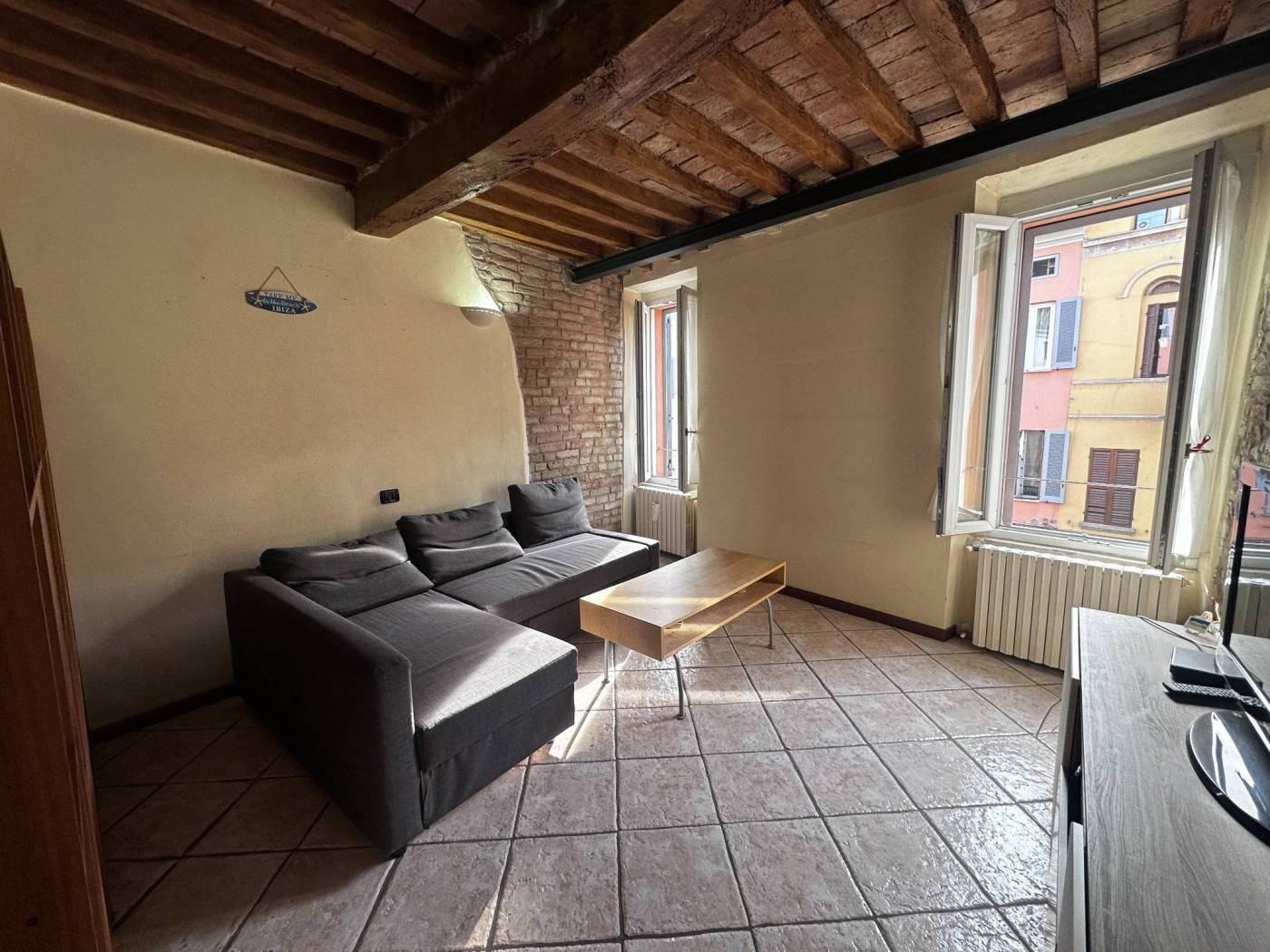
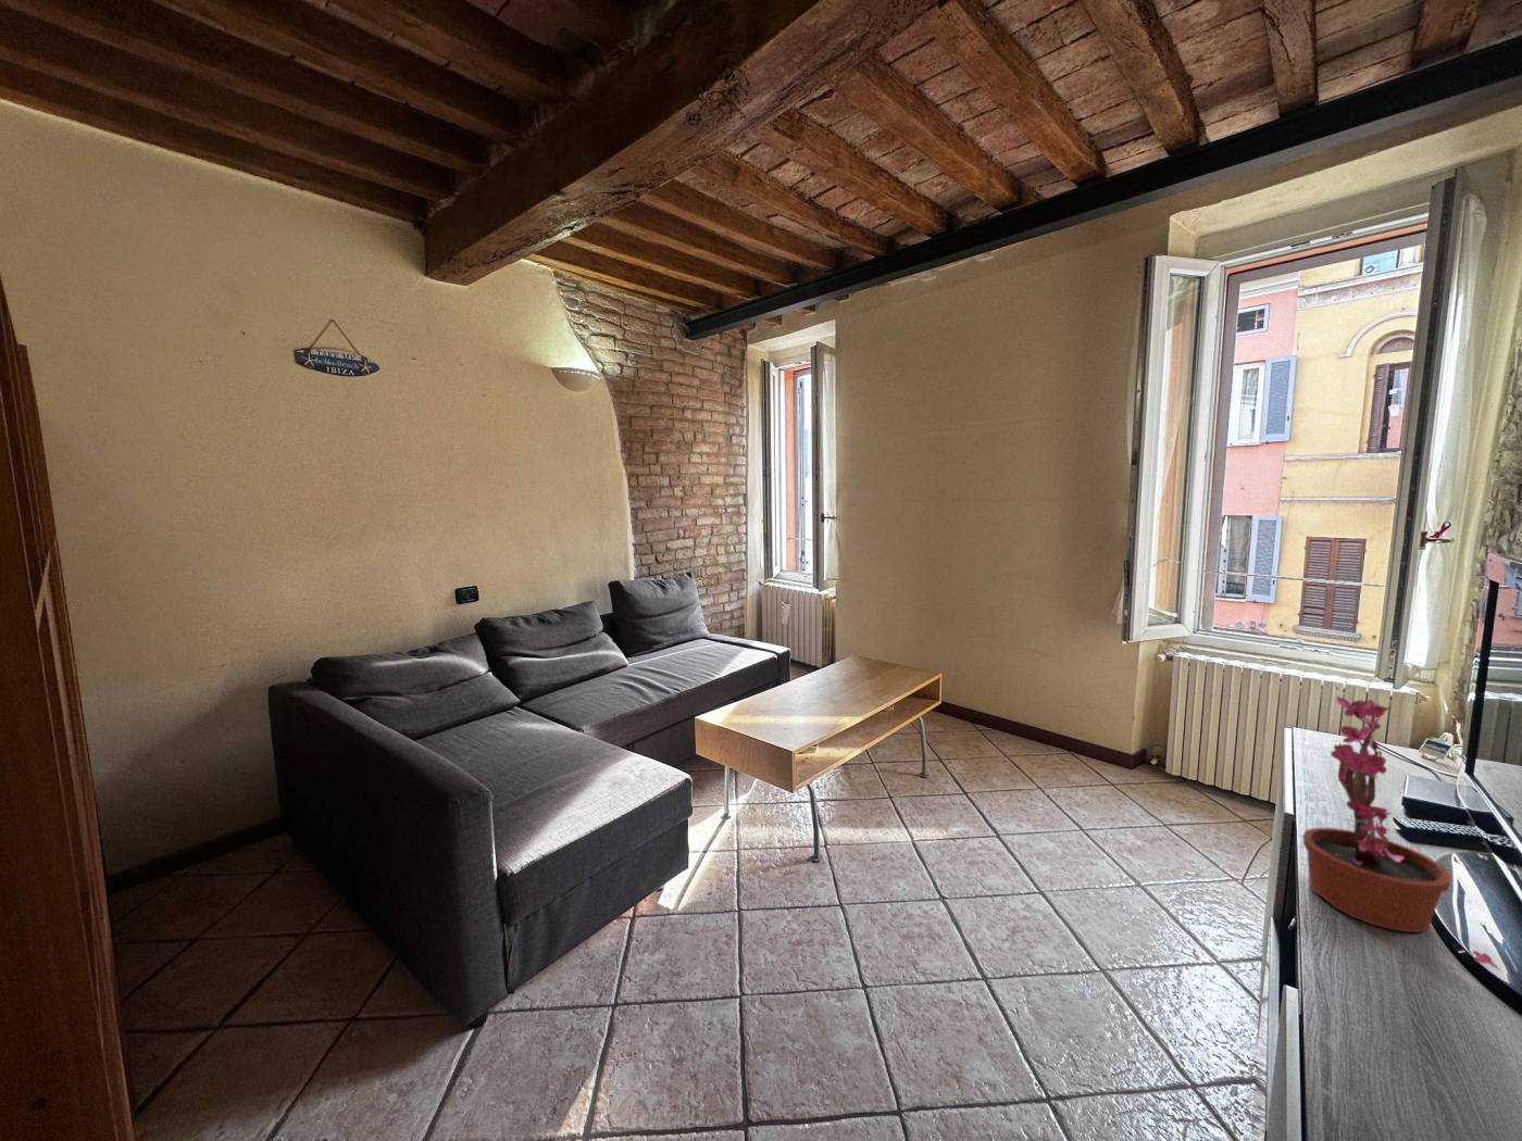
+ potted plant (1390, 813)
